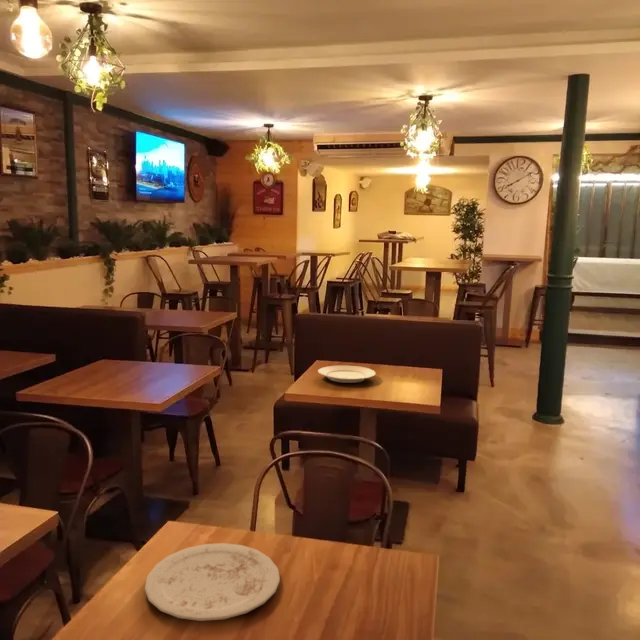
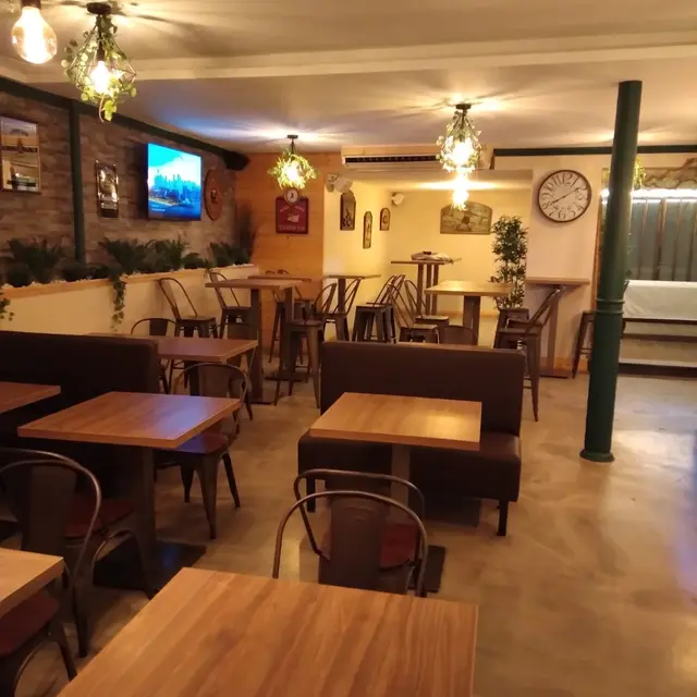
- plate (346, 374)
- plate (213, 579)
